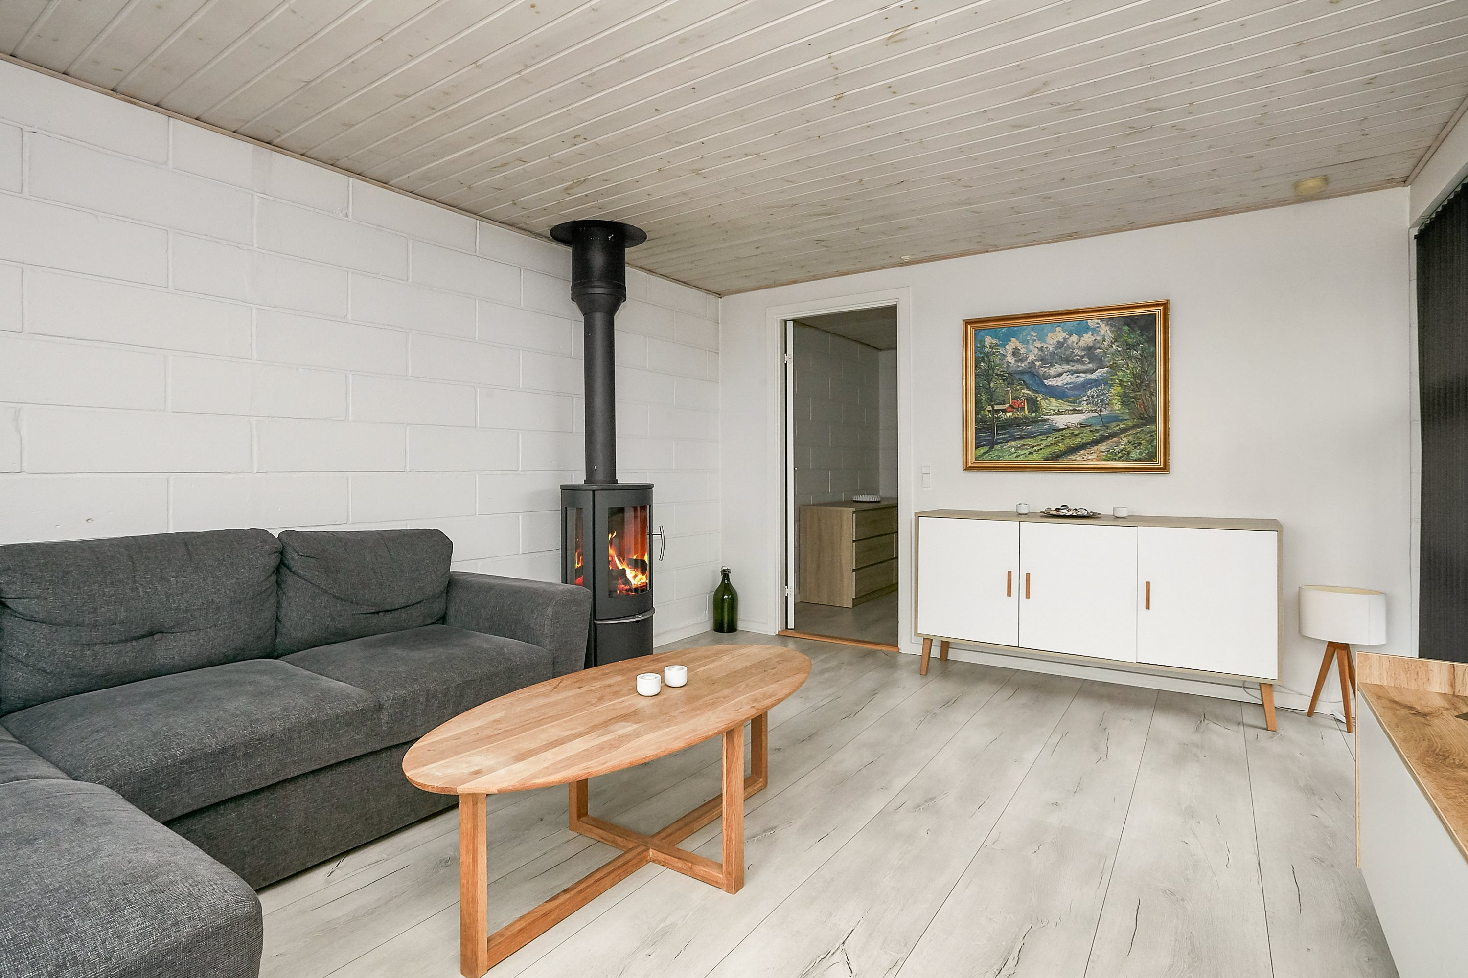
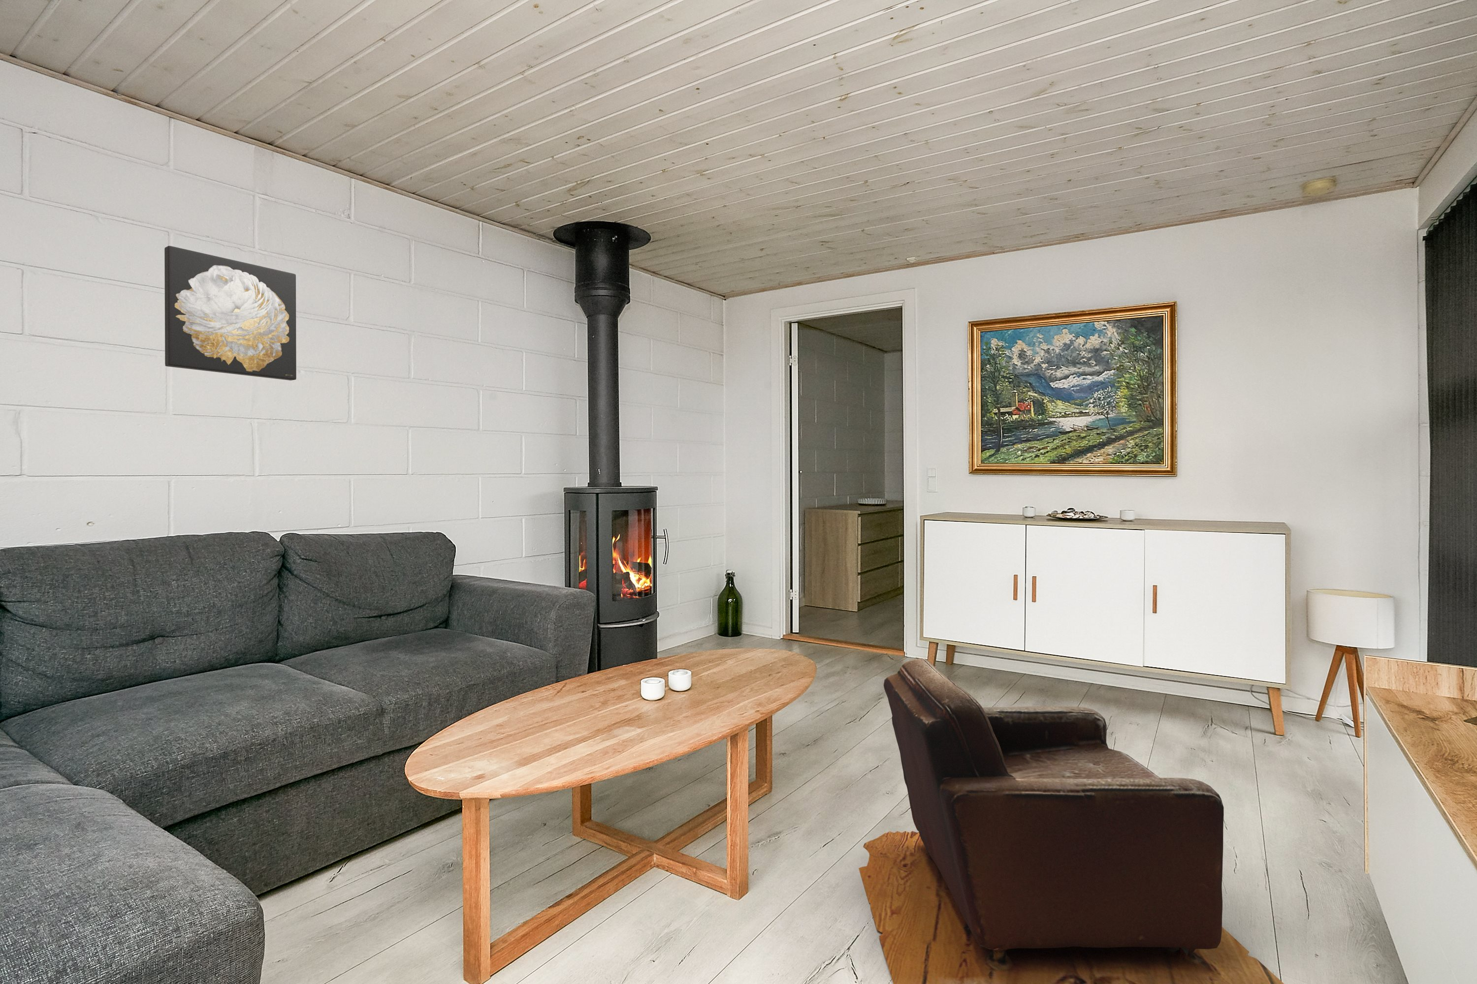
+ wall art (234, 317)
+ armchair (1029, 786)
